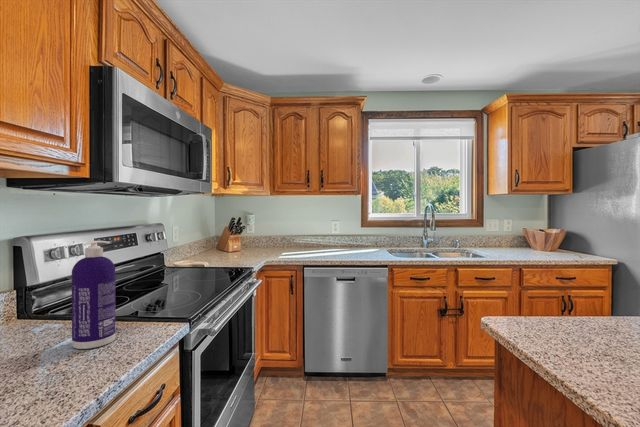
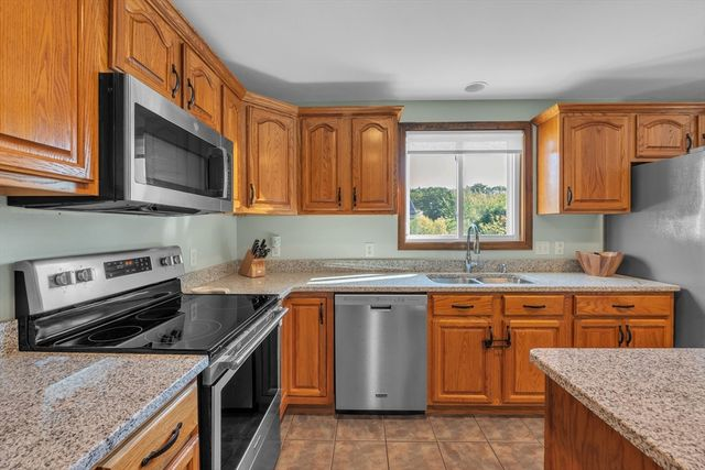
- spray bottle (94, 291)
